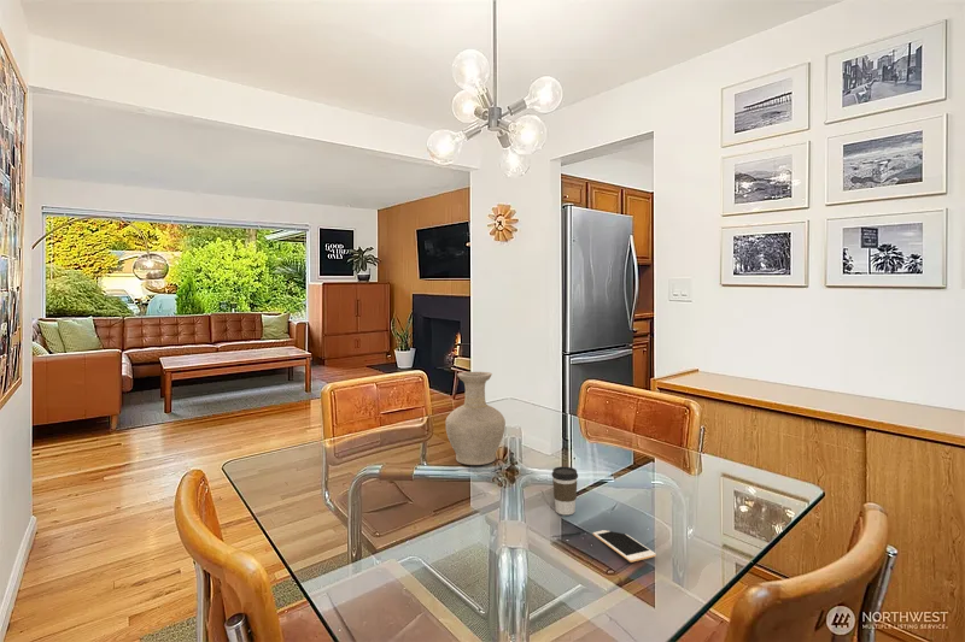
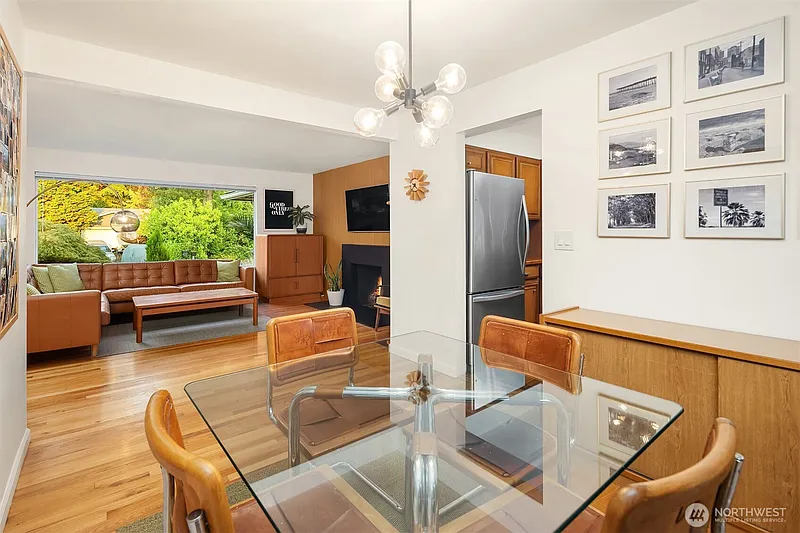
- coffee cup (565, 490)
- cell phone (622, 543)
- vase (475, 416)
